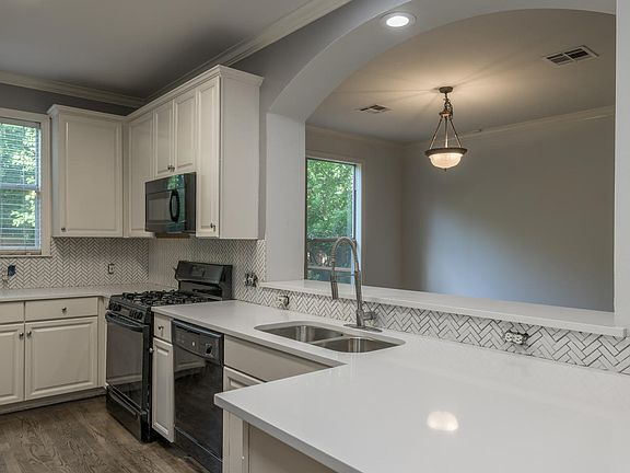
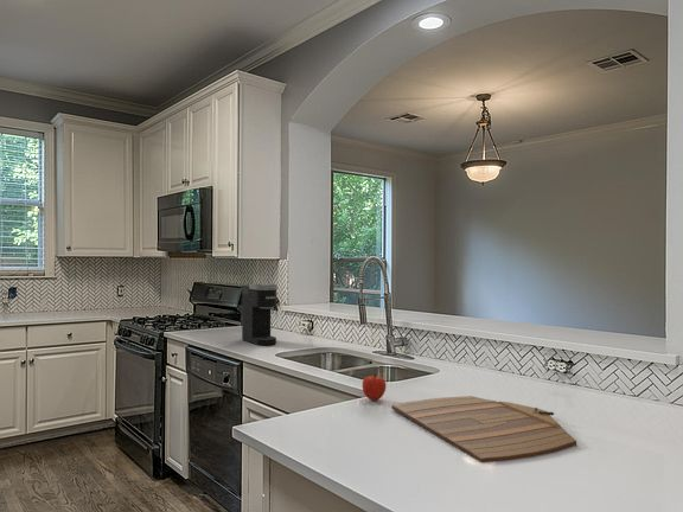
+ cutting board (491, 417)
+ fruit (374, 386)
+ coffee maker (258, 312)
